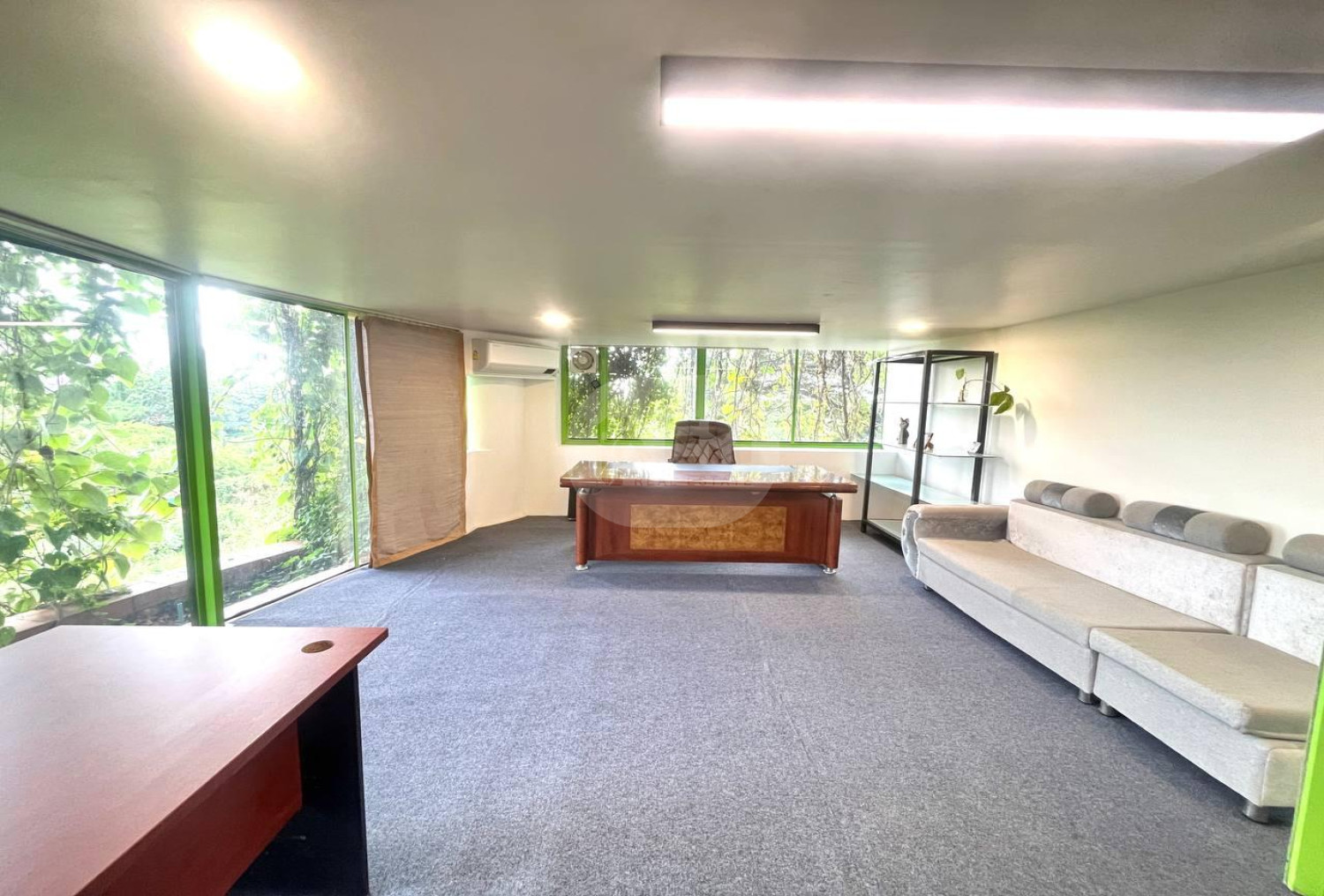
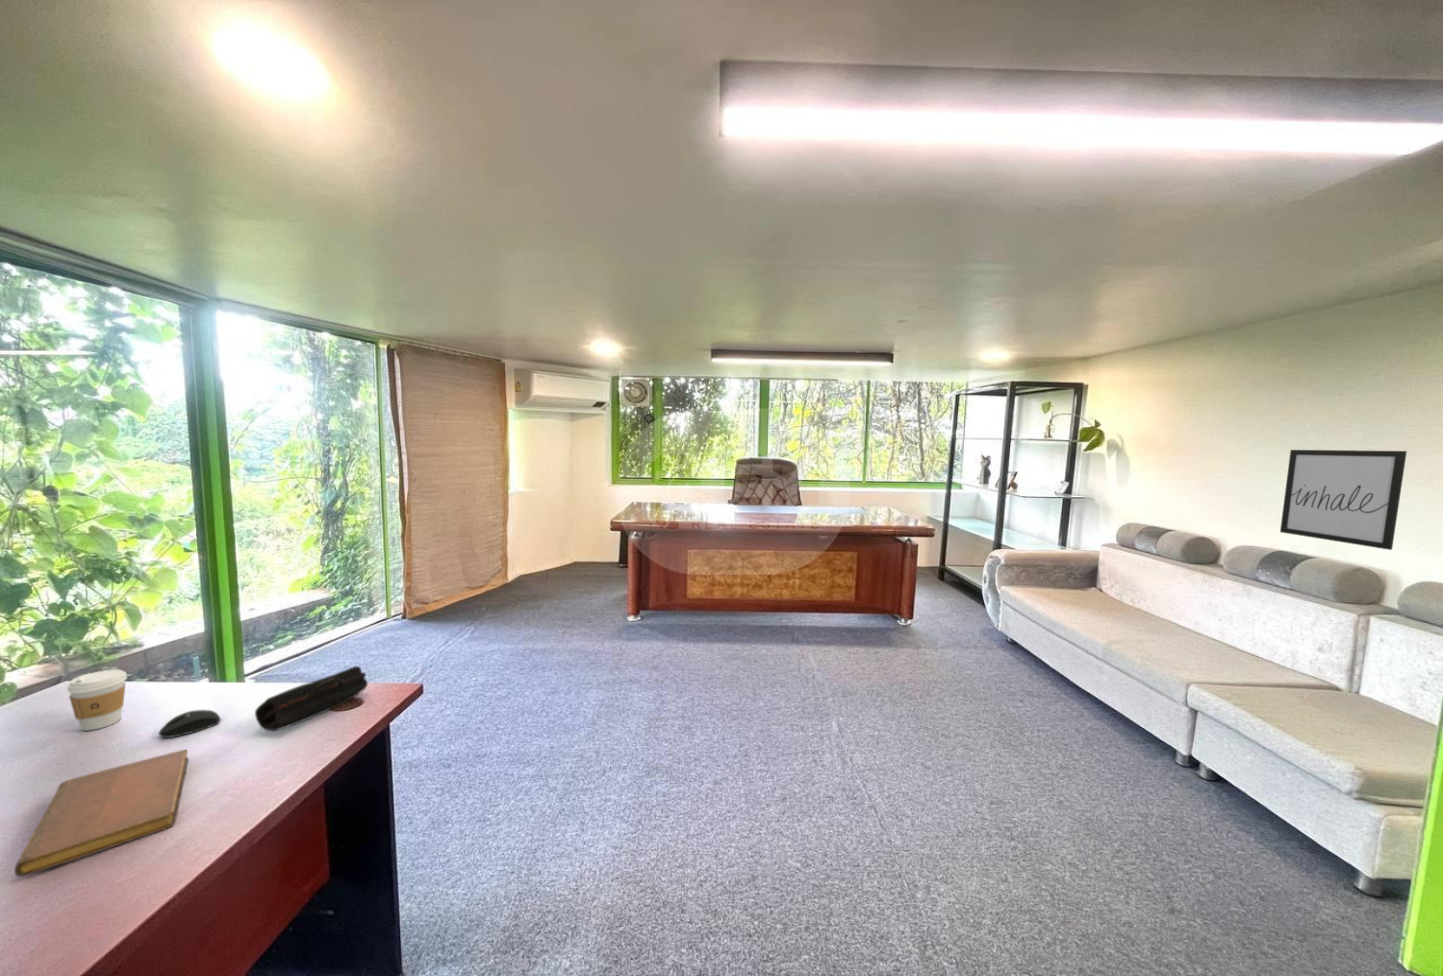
+ notebook (114, 803)
+ wall art (1337, 496)
+ pencil case (315, 694)
+ coffee cup (99, 698)
+ mouse (191, 721)
